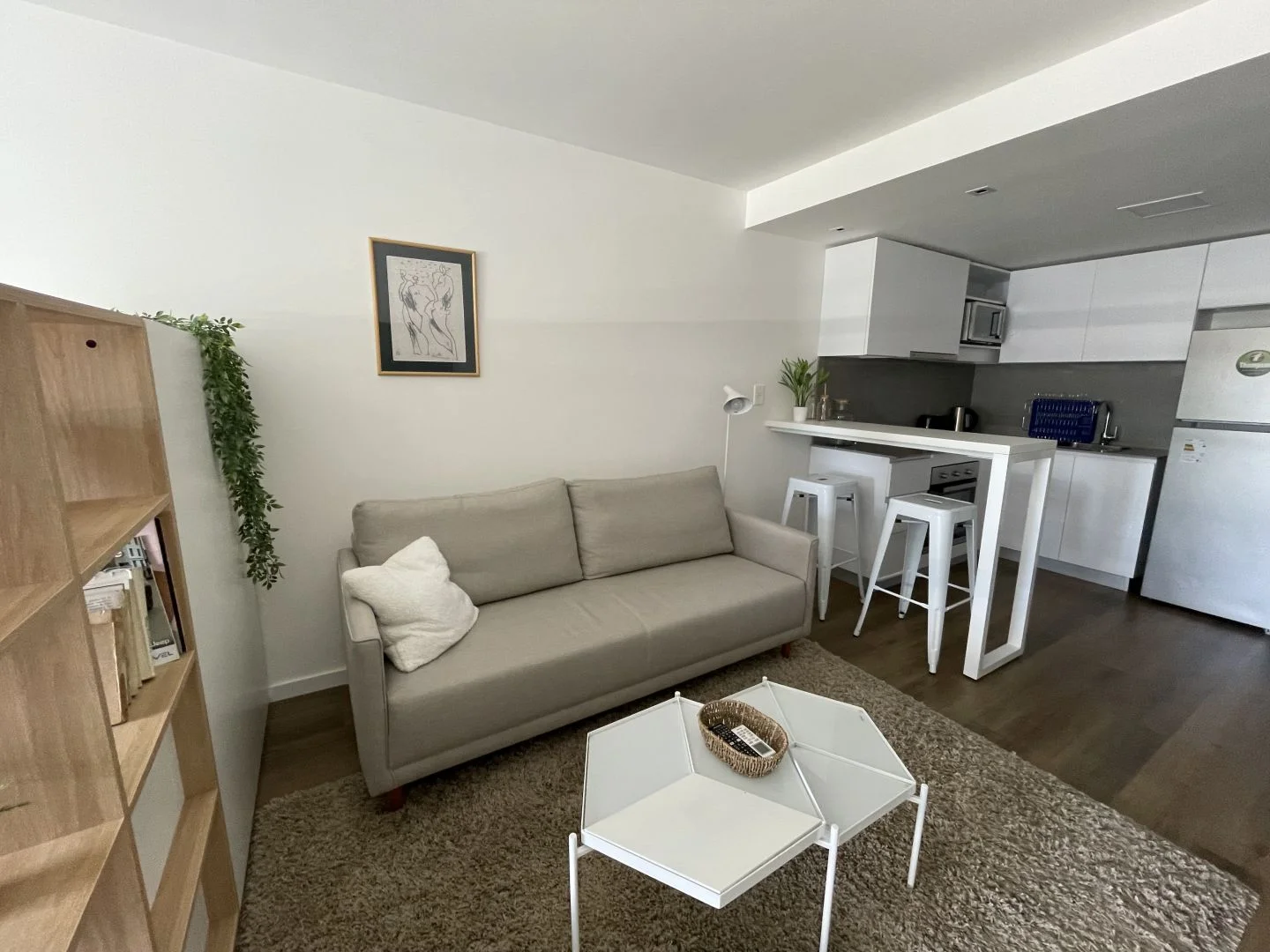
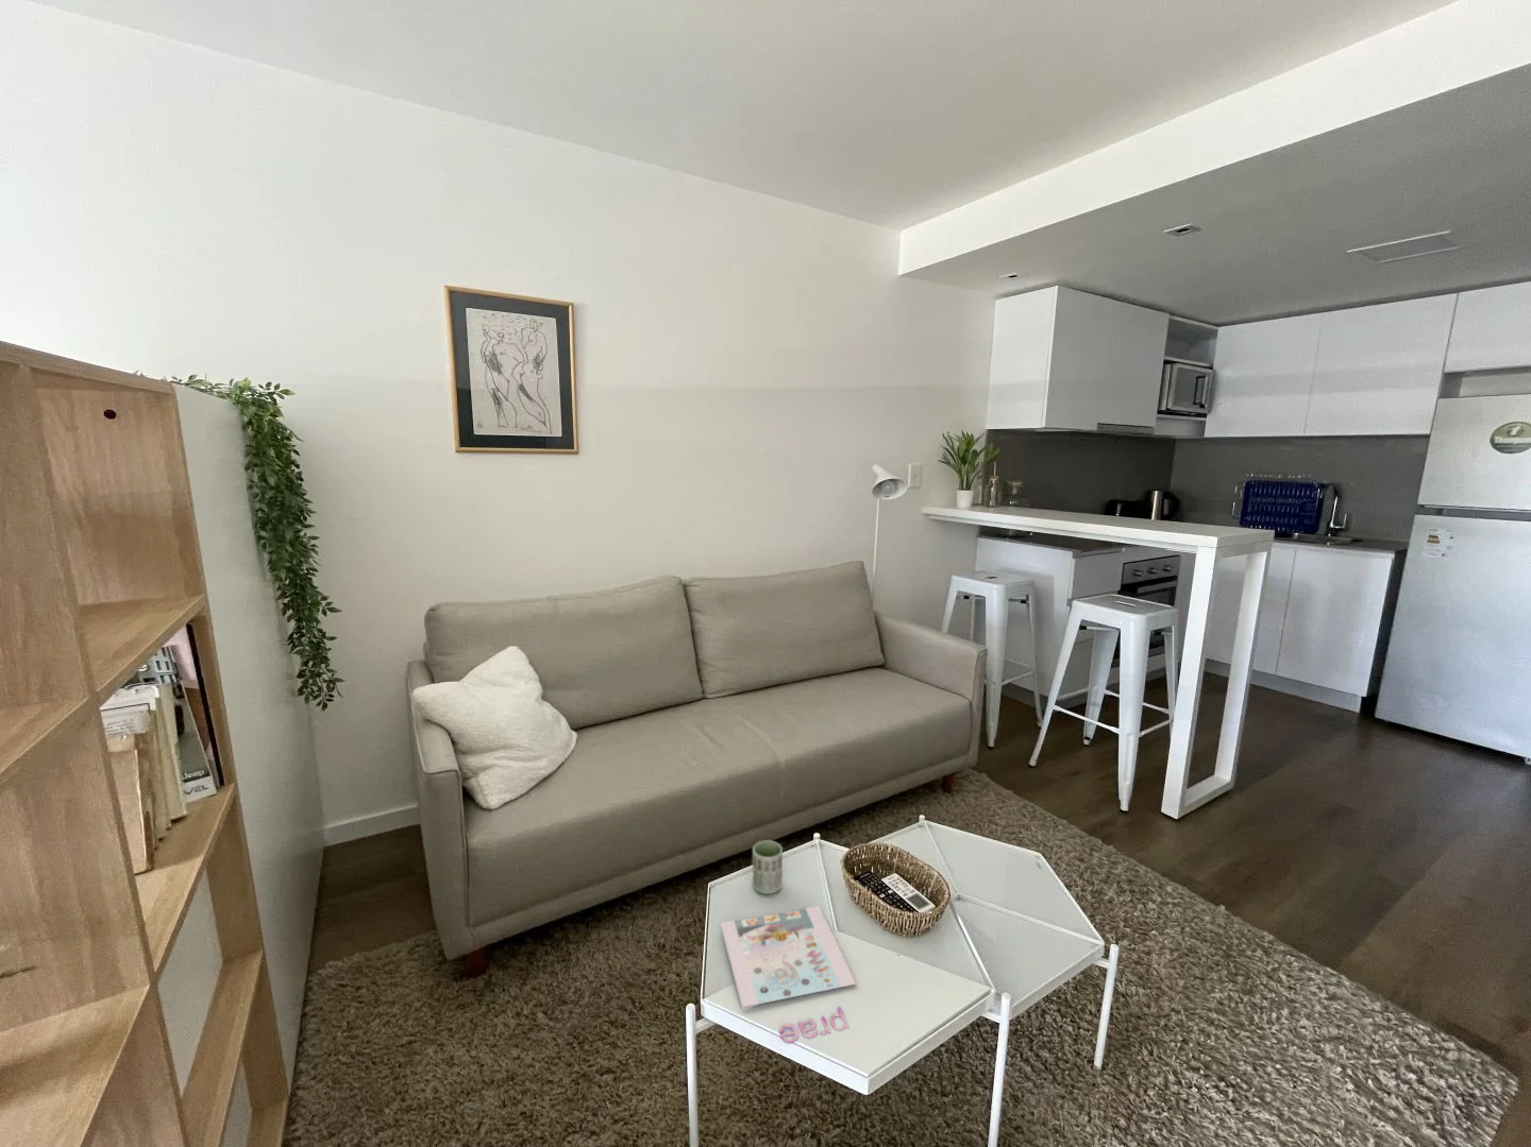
+ magazine (790, 970)
+ cup (767, 867)
